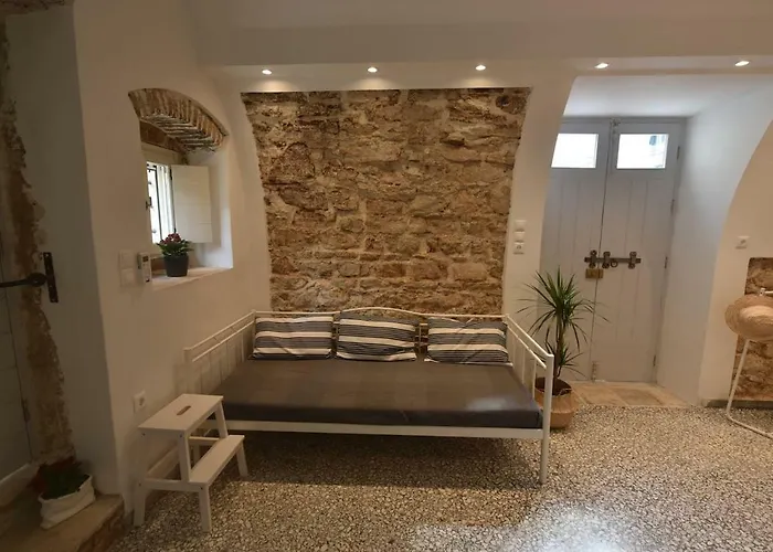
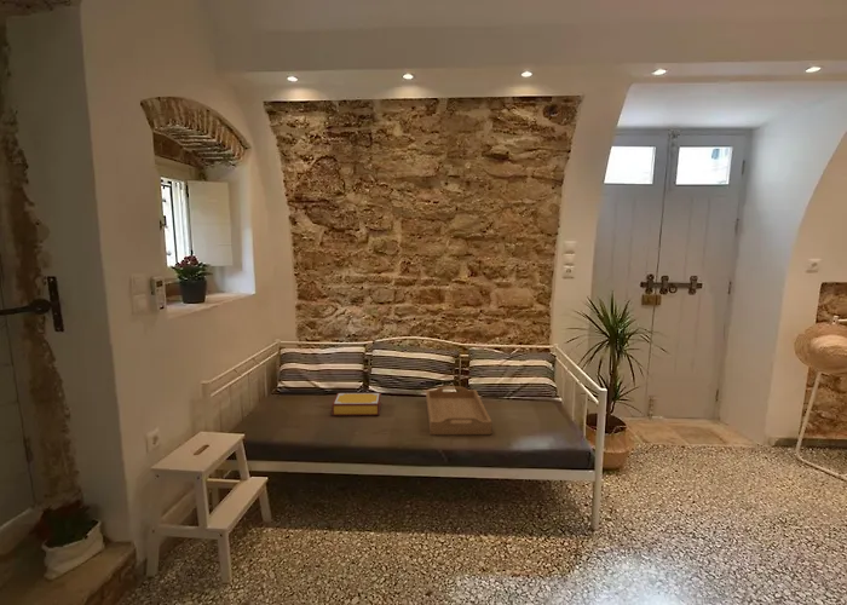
+ serving tray (455, 408)
+ book (357, 403)
